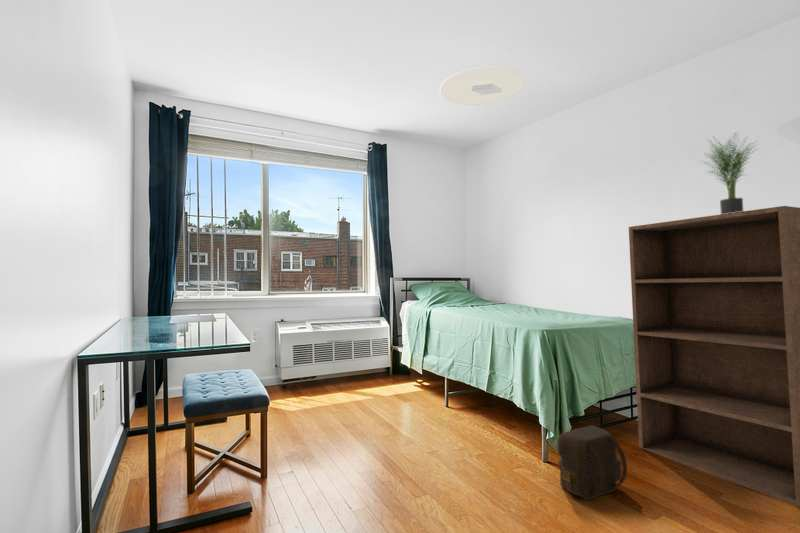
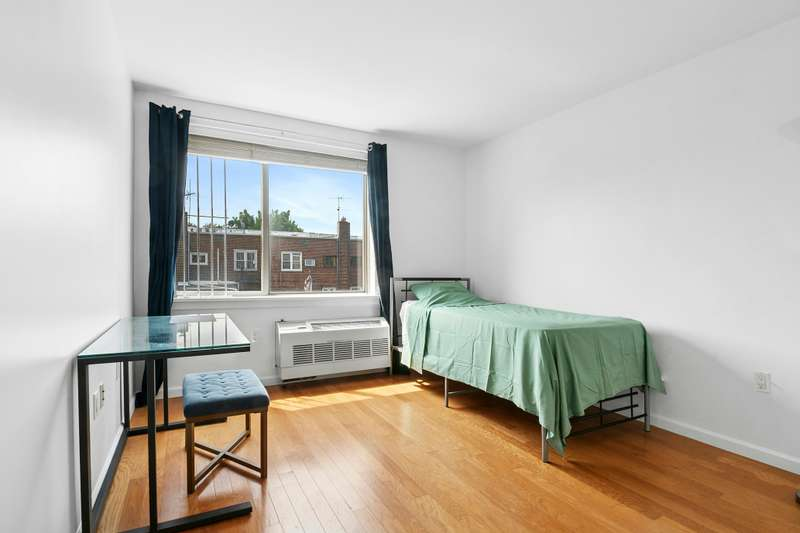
- bookshelf (721, 341)
- potted plant (728, 171)
- backpack (592, 462)
- ceiling light (480, 83)
